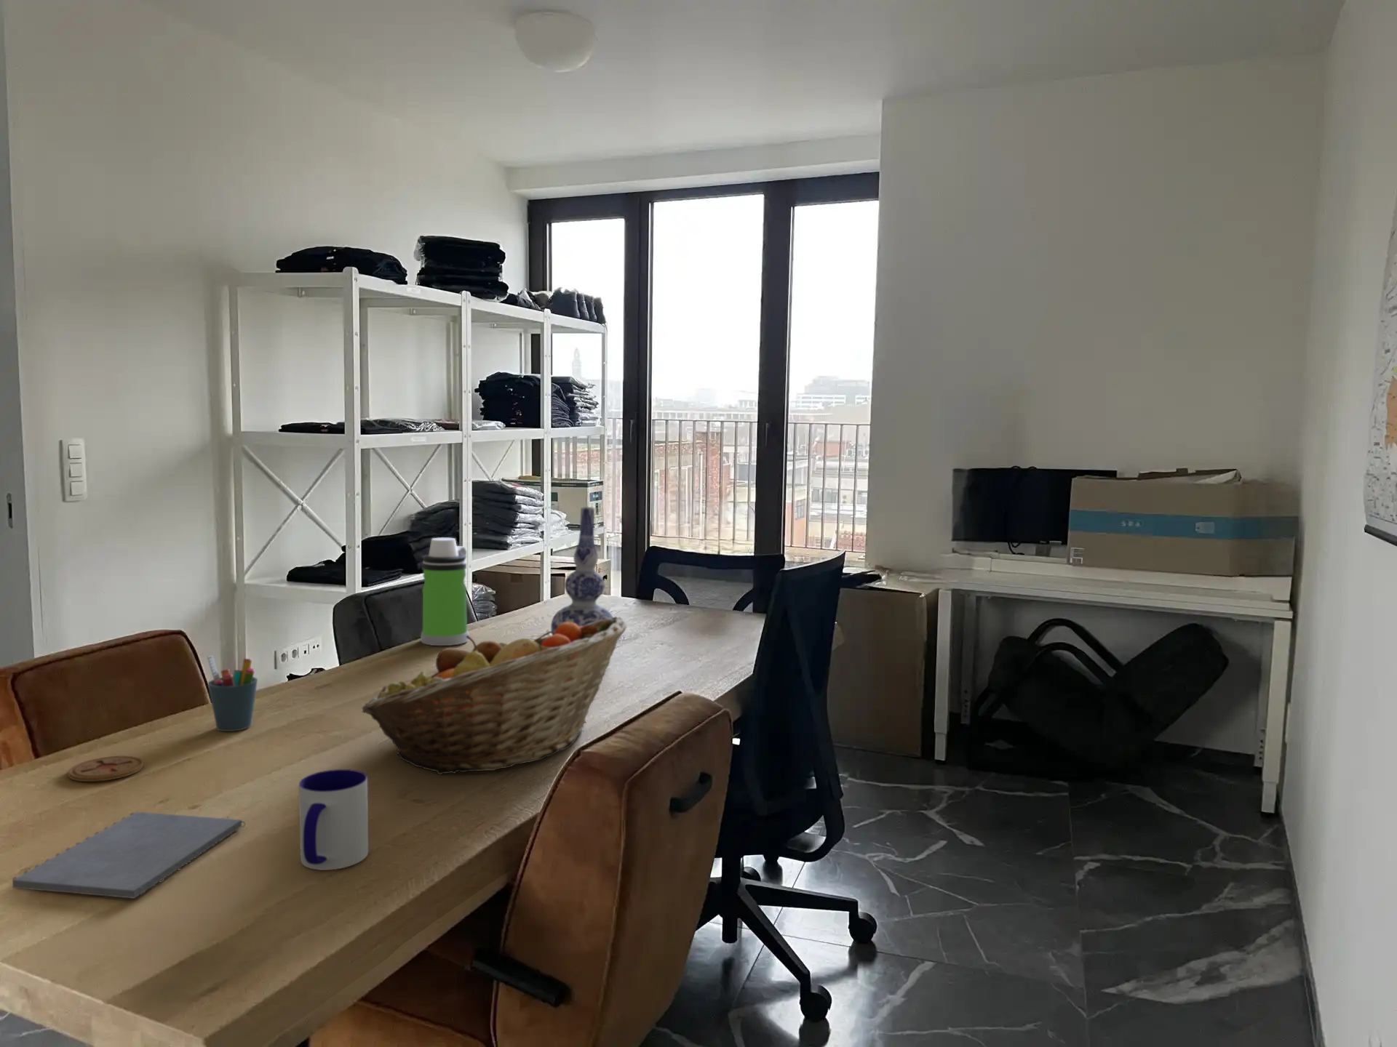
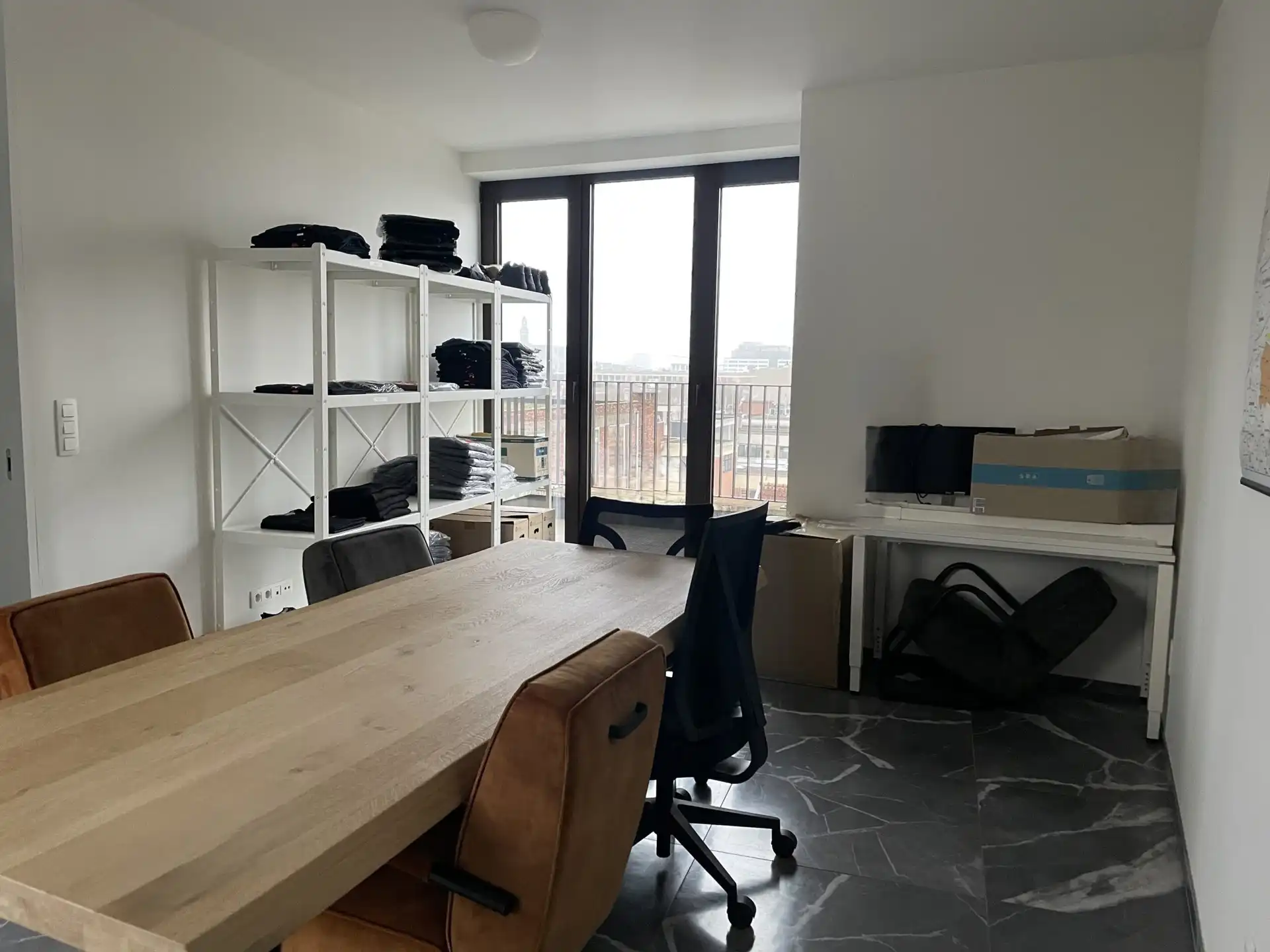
- vase (583, 582)
- fruit basket (504, 683)
- water bottle (444, 589)
- notepad (135, 851)
- coaster (107, 768)
- mug (328, 823)
- pen holder (233, 692)
